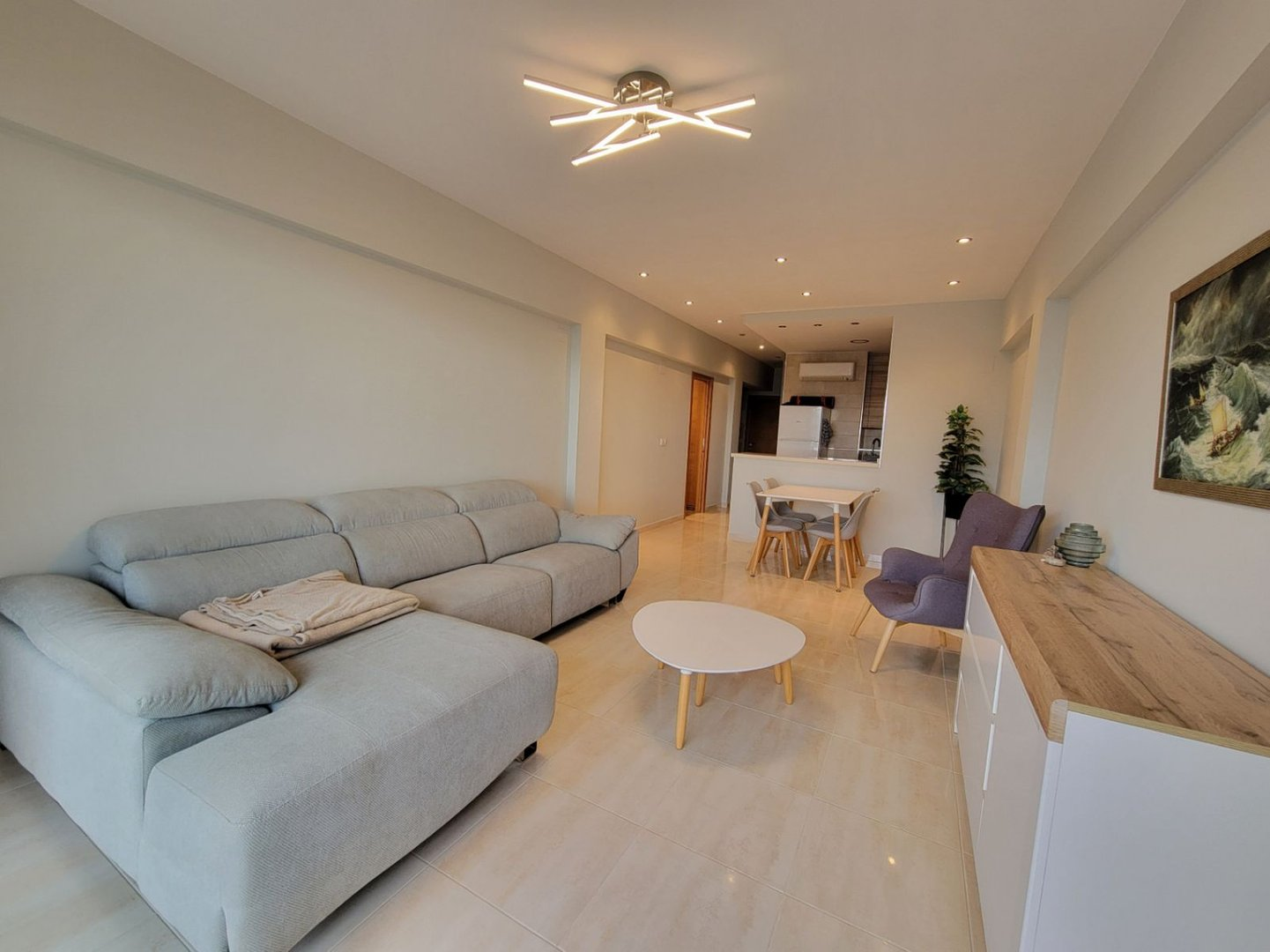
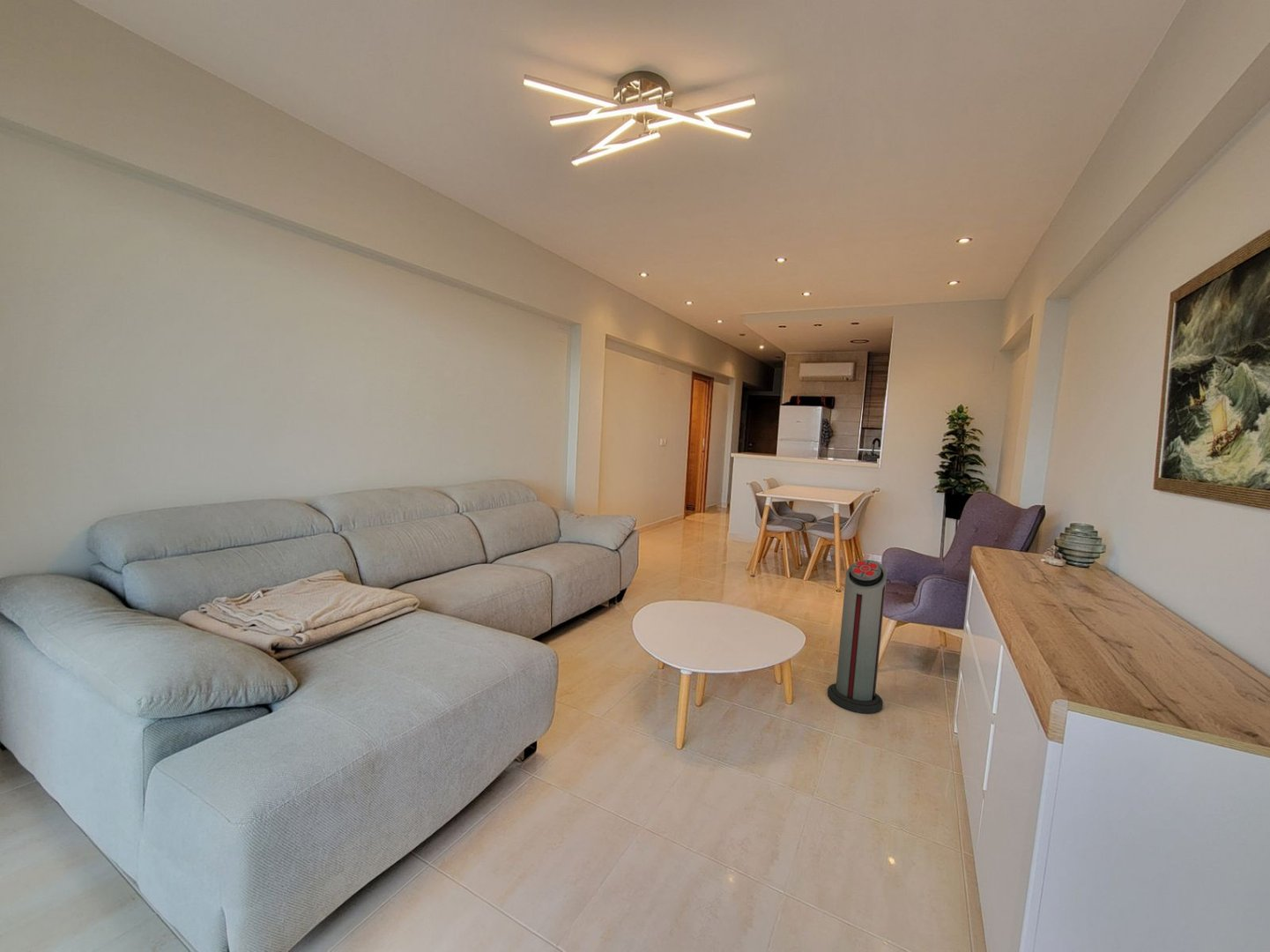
+ air purifier (860, 630)
